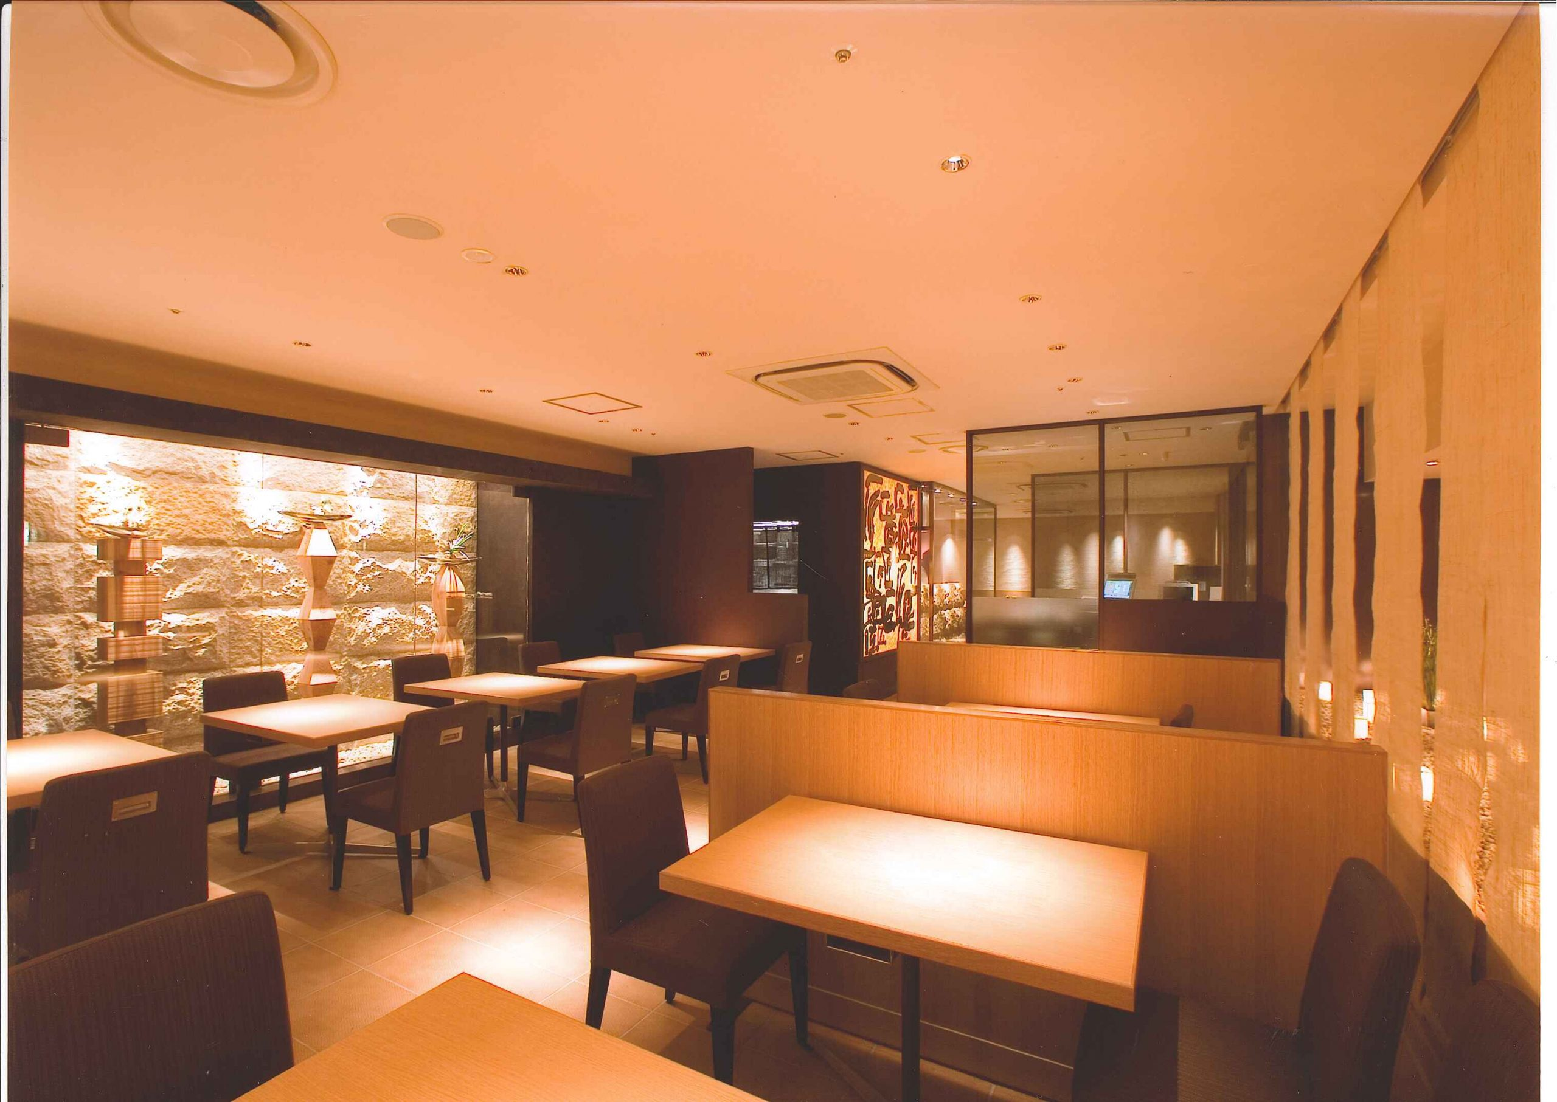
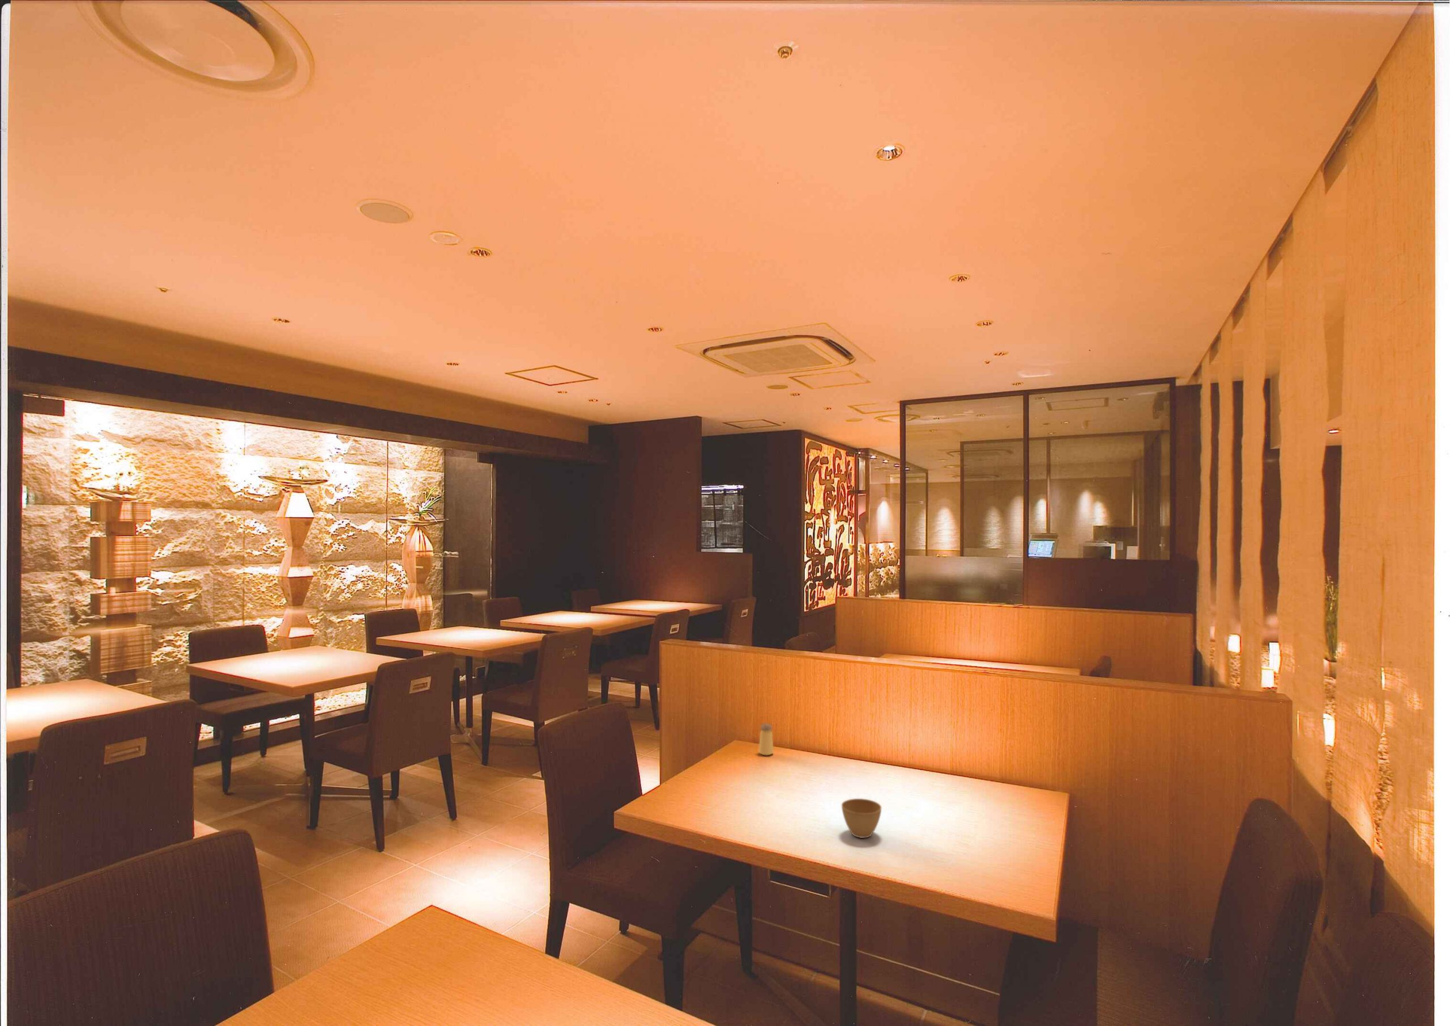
+ saltshaker (766, 738)
+ flower pot (861, 819)
